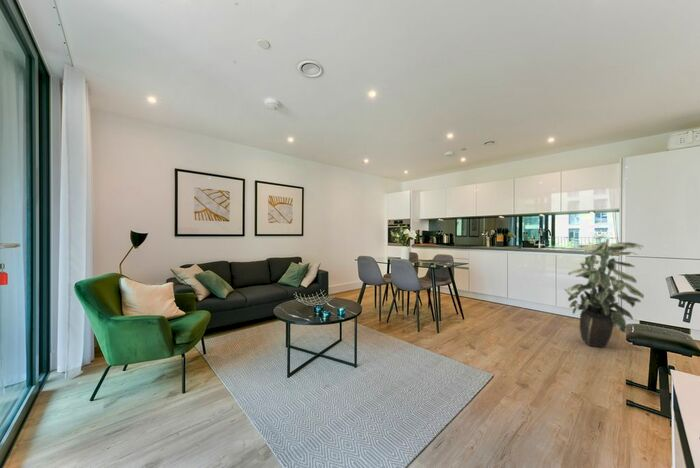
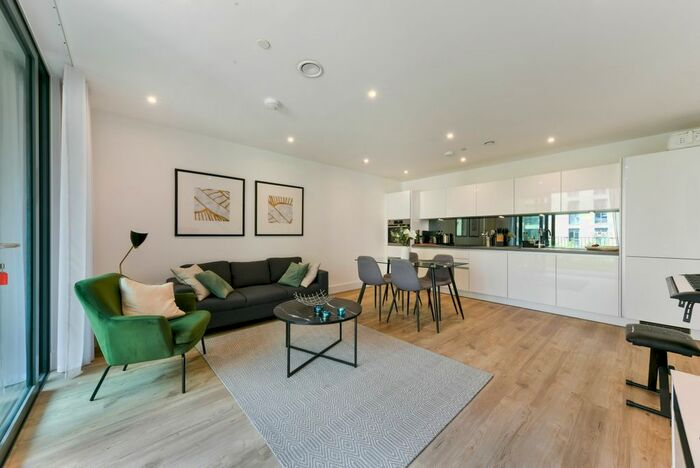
- indoor plant (601, 291)
